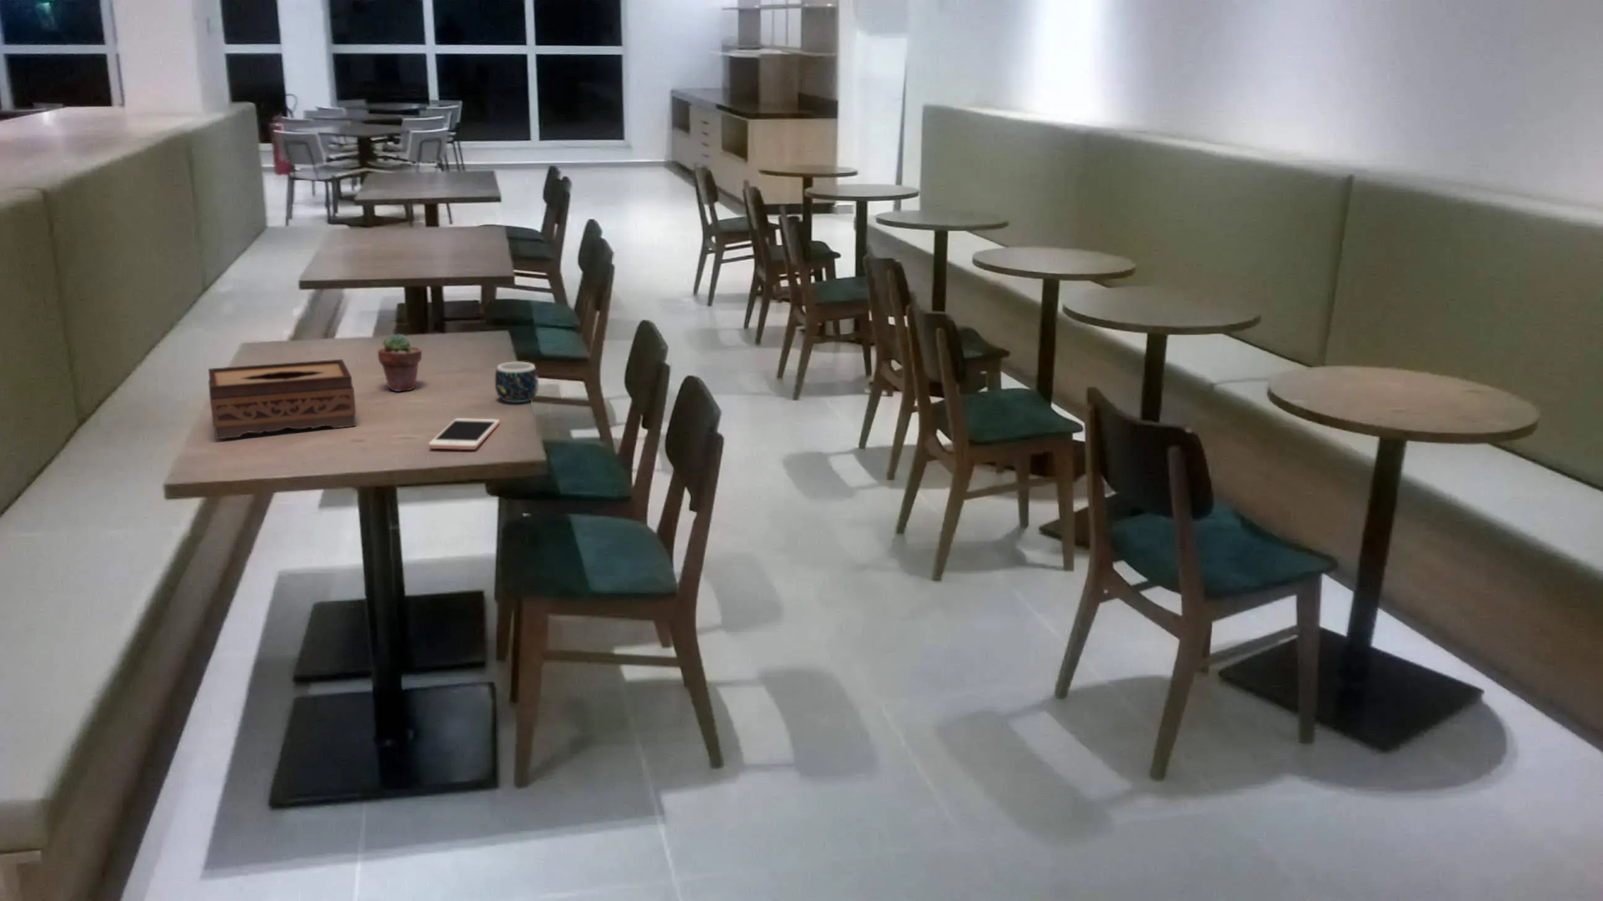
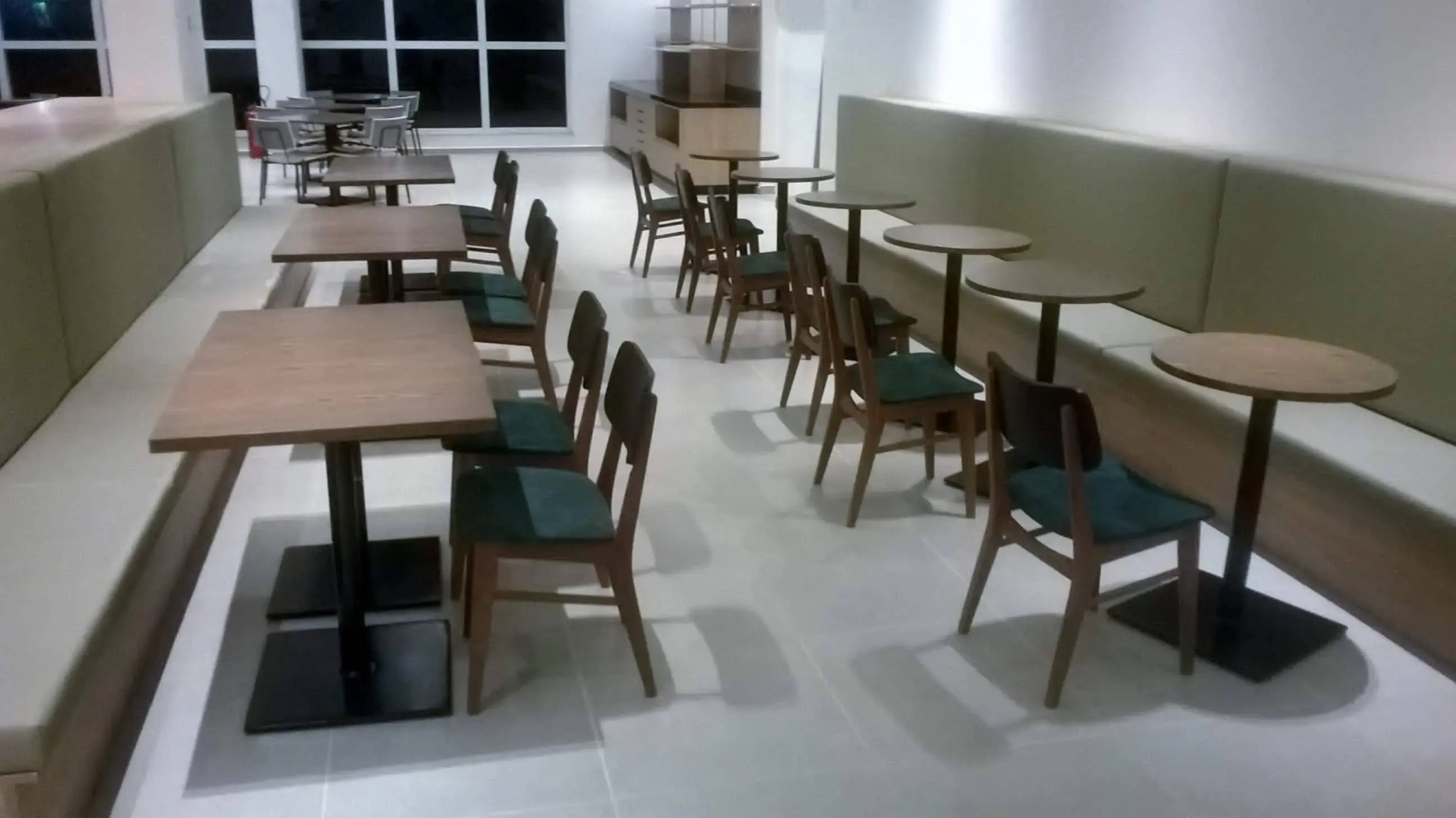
- potted succulent (400, 360)
- tissue box (282, 398)
- mug (515, 380)
- cell phone (465, 433)
